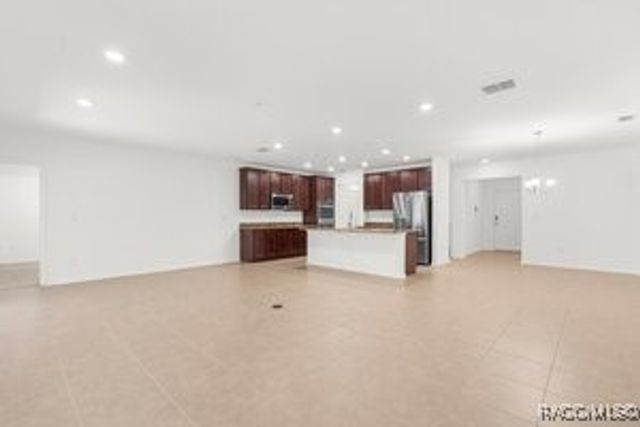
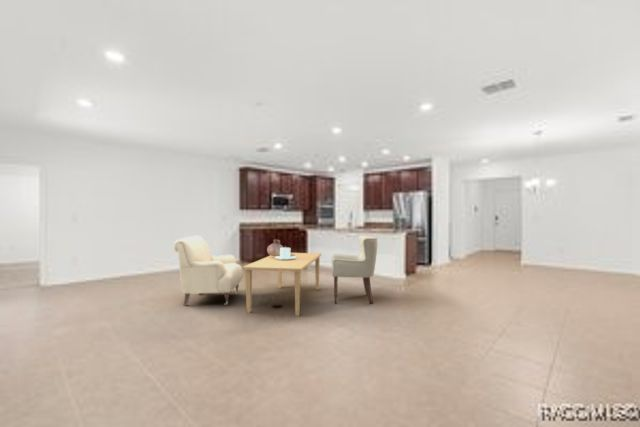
+ cocoa (287, 270)
+ chair (211, 268)
+ vessel (275, 240)
+ chair (354, 267)
